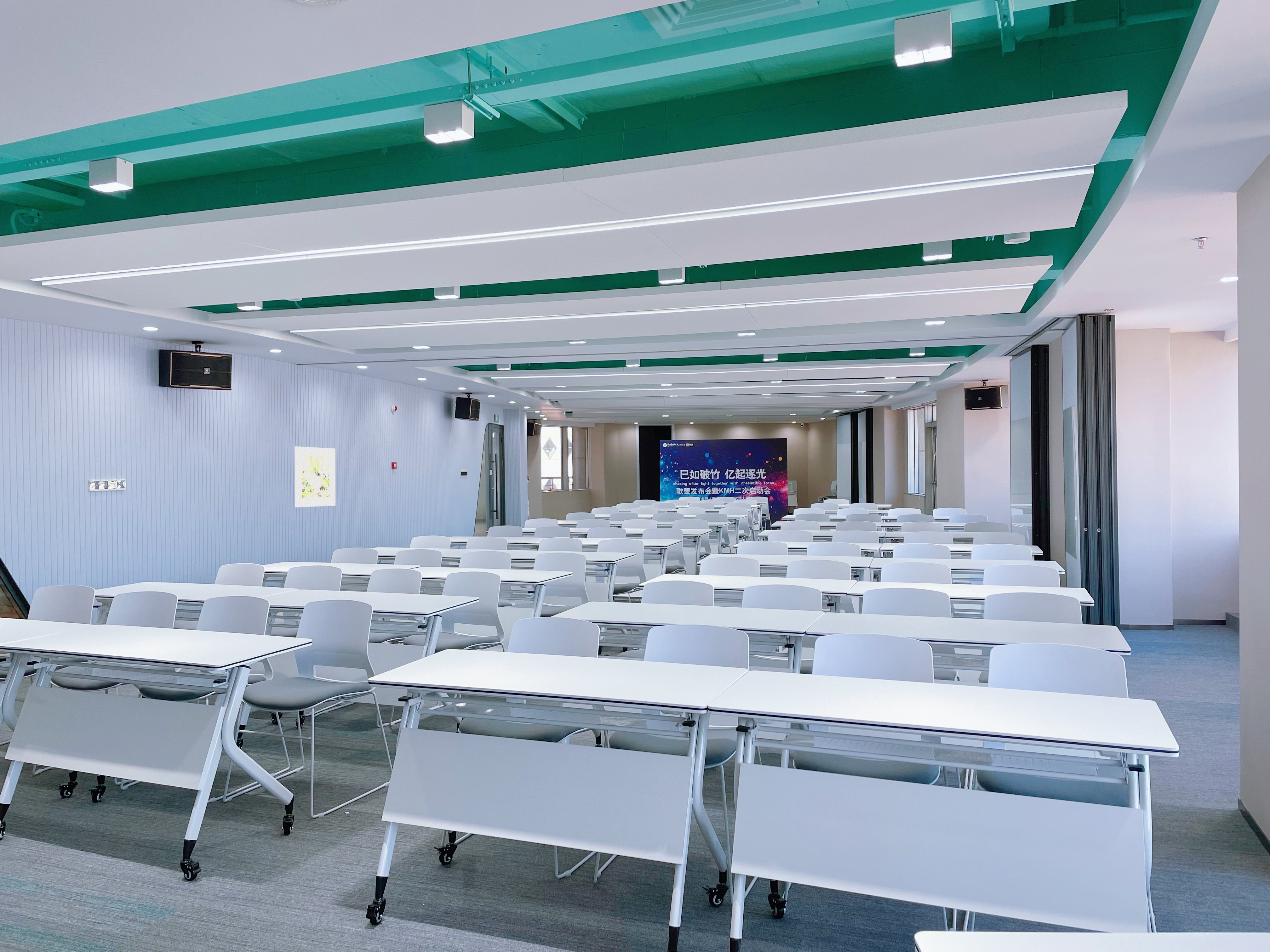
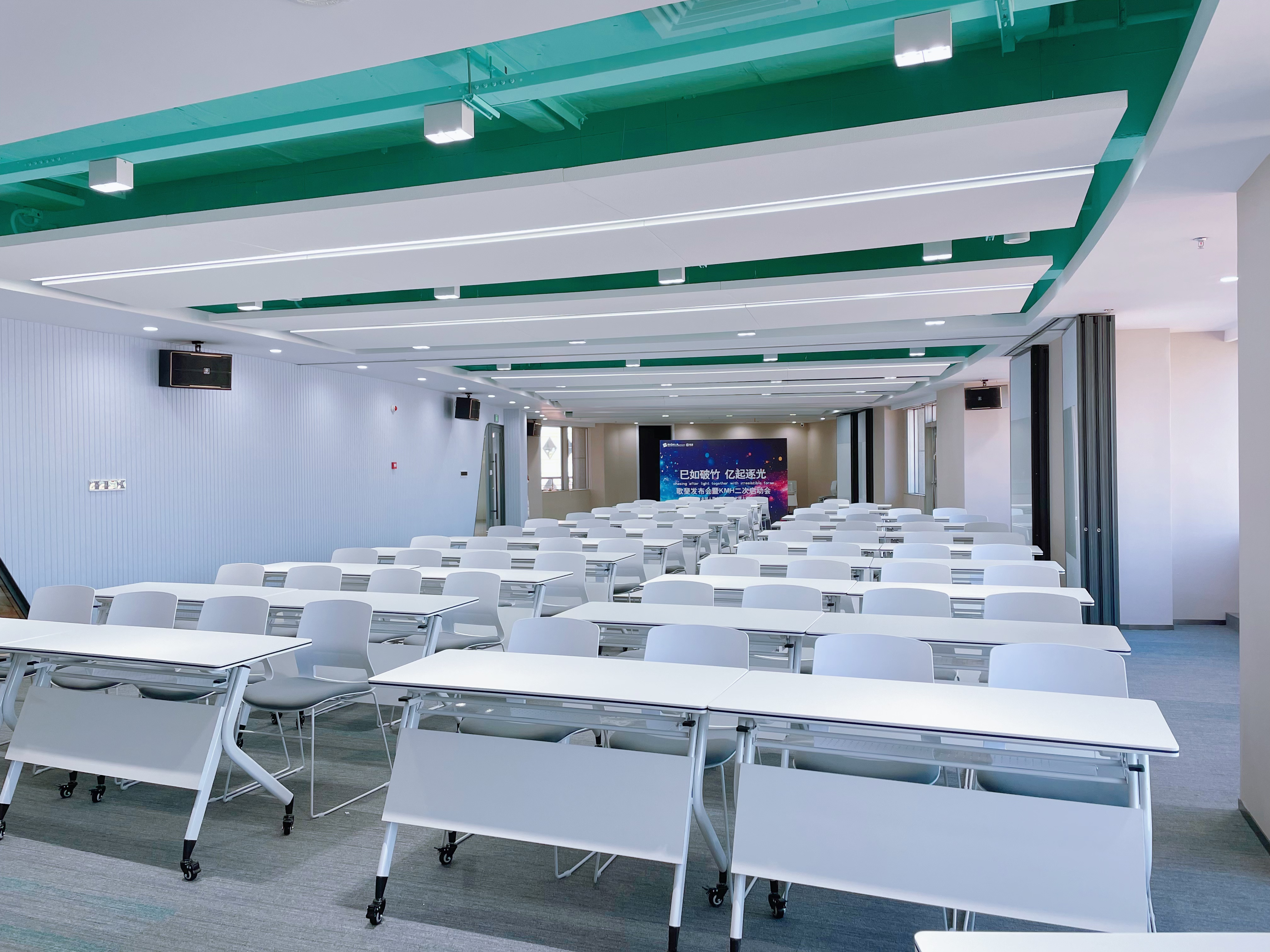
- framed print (316, 477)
